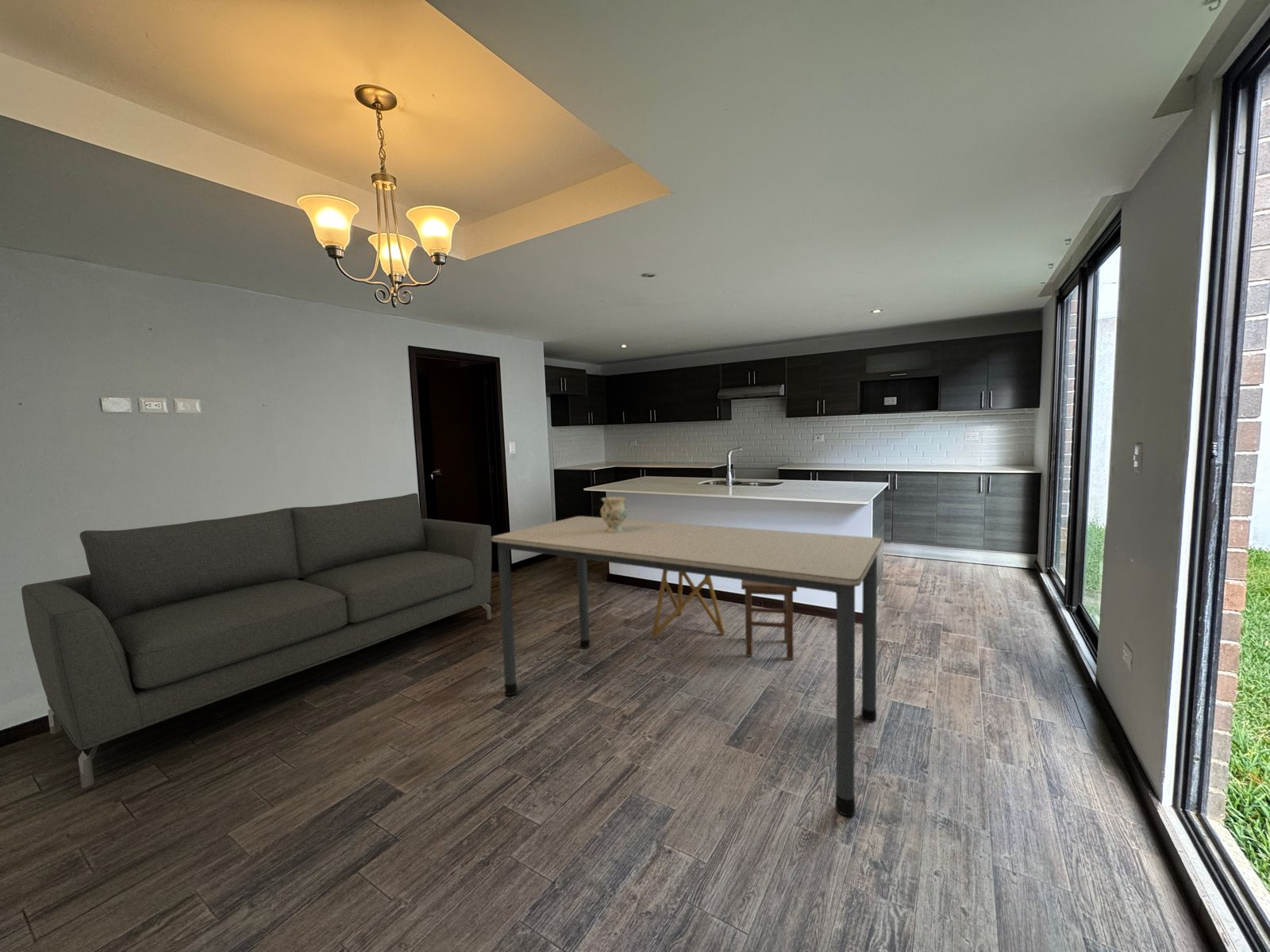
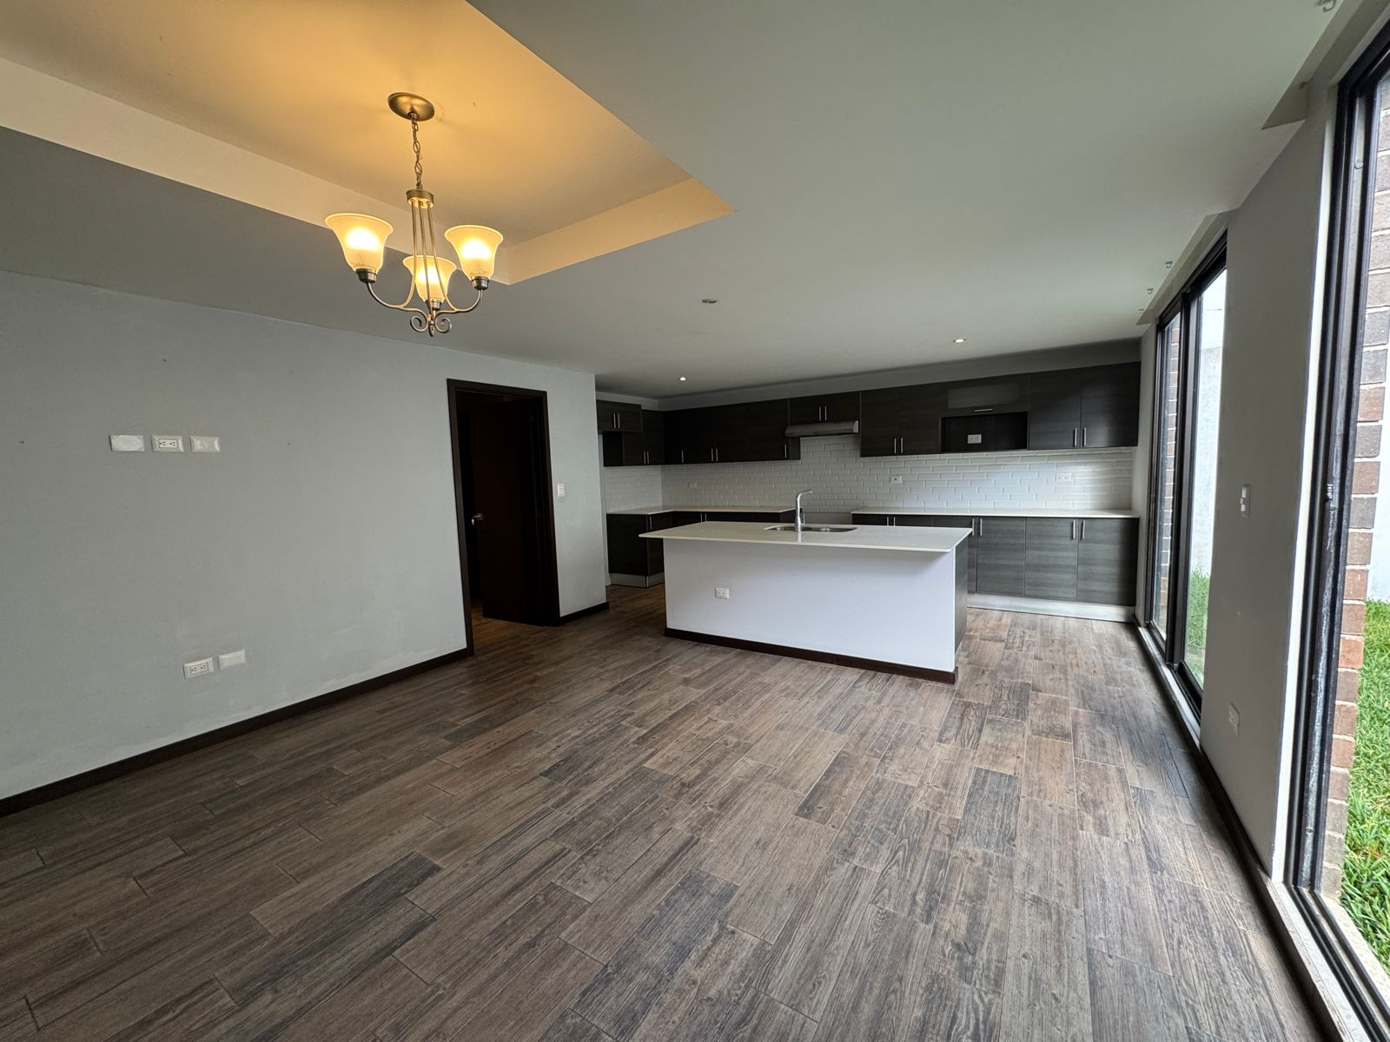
- sofa (312, 587)
- dining table (679, 571)
- stool (768, 612)
- stool (680, 595)
- vase (614, 514)
